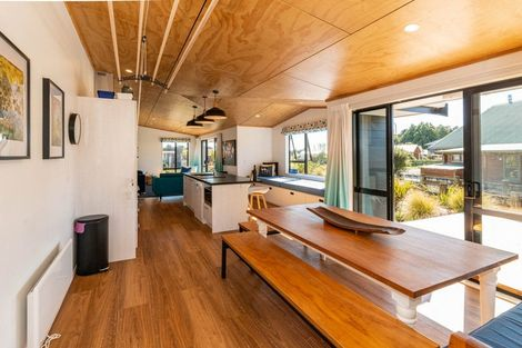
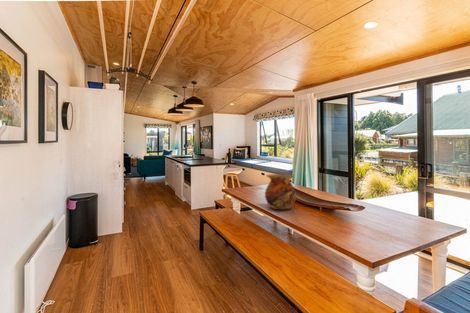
+ vase (280, 191)
